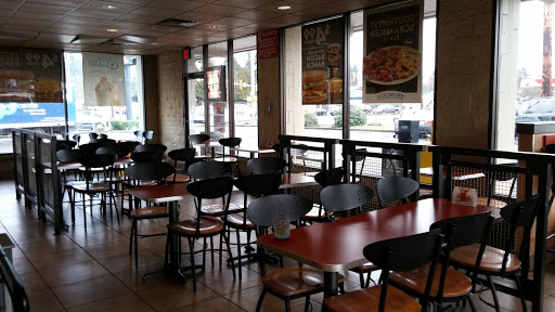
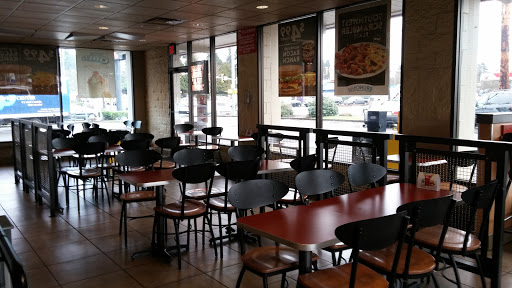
- beverage can (281, 225)
